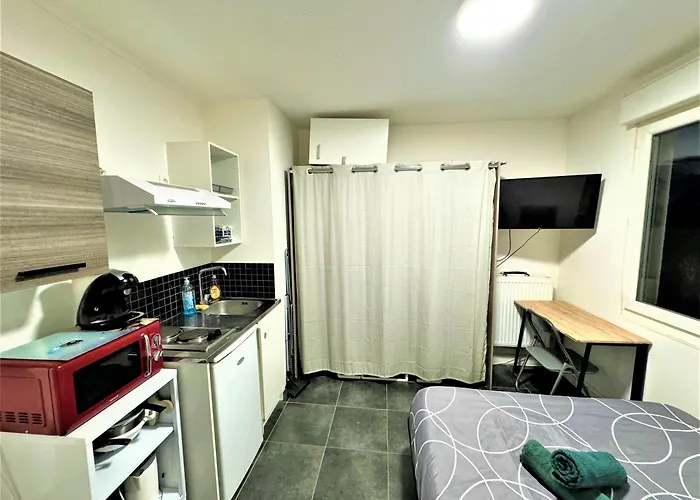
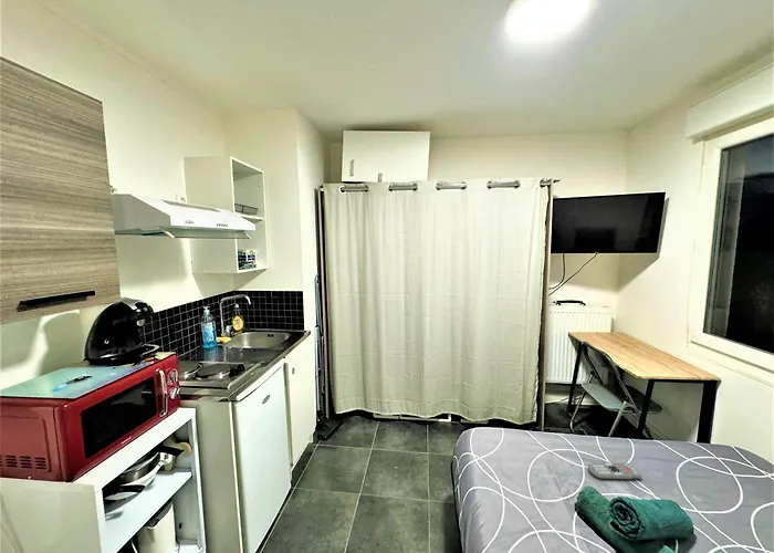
+ remote control (613, 471)
